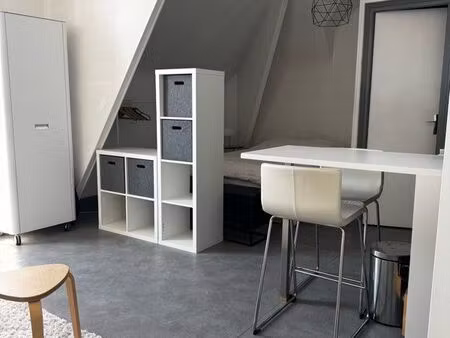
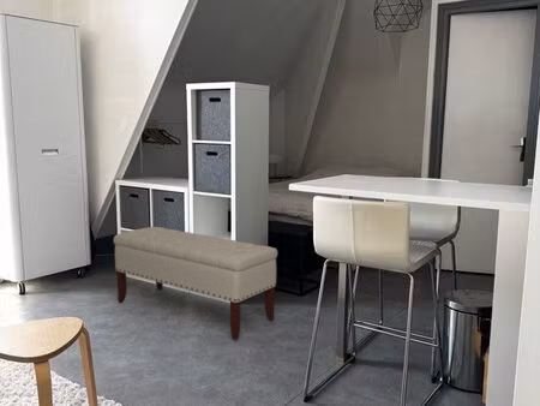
+ bench (192, 275)
